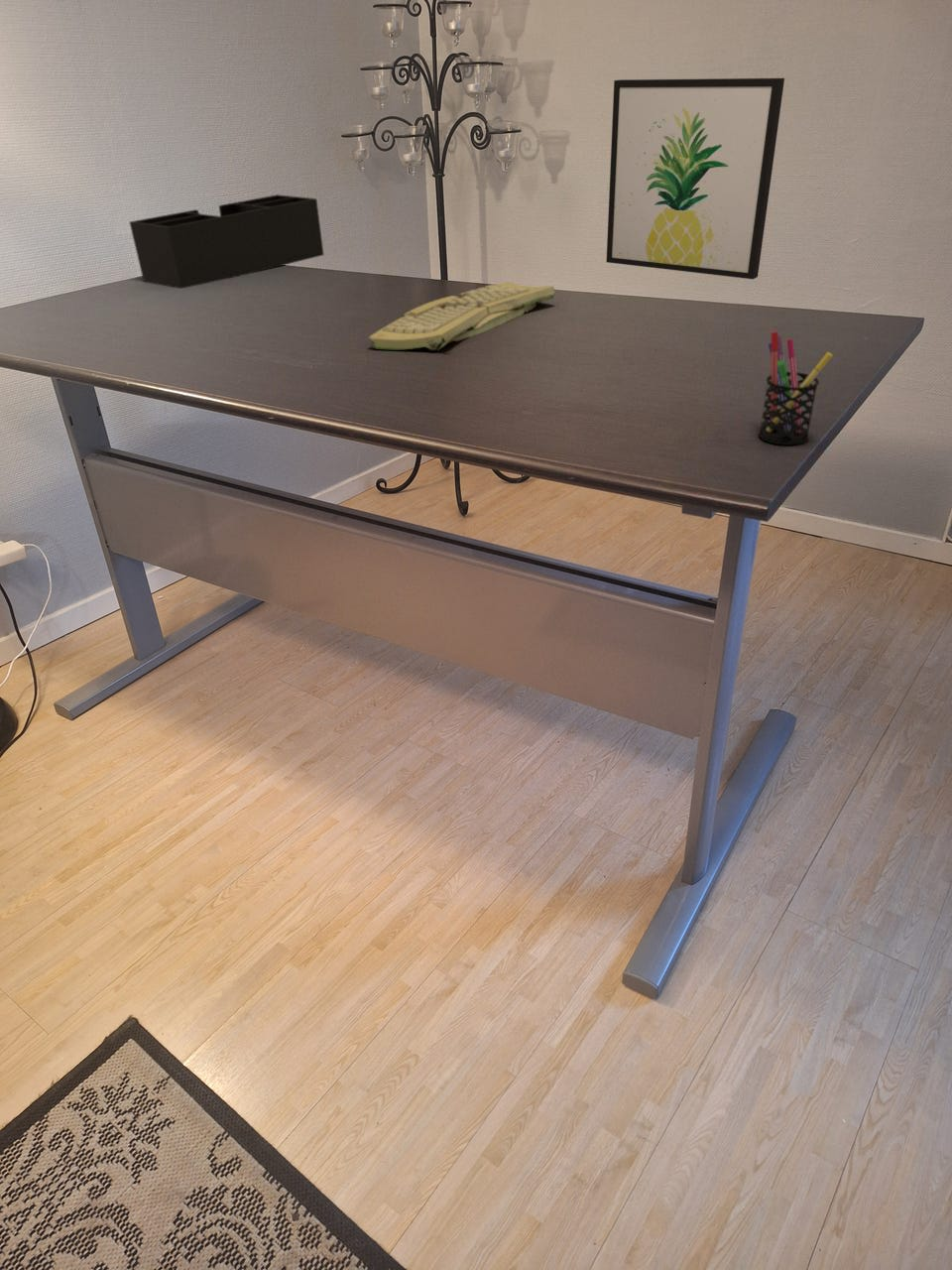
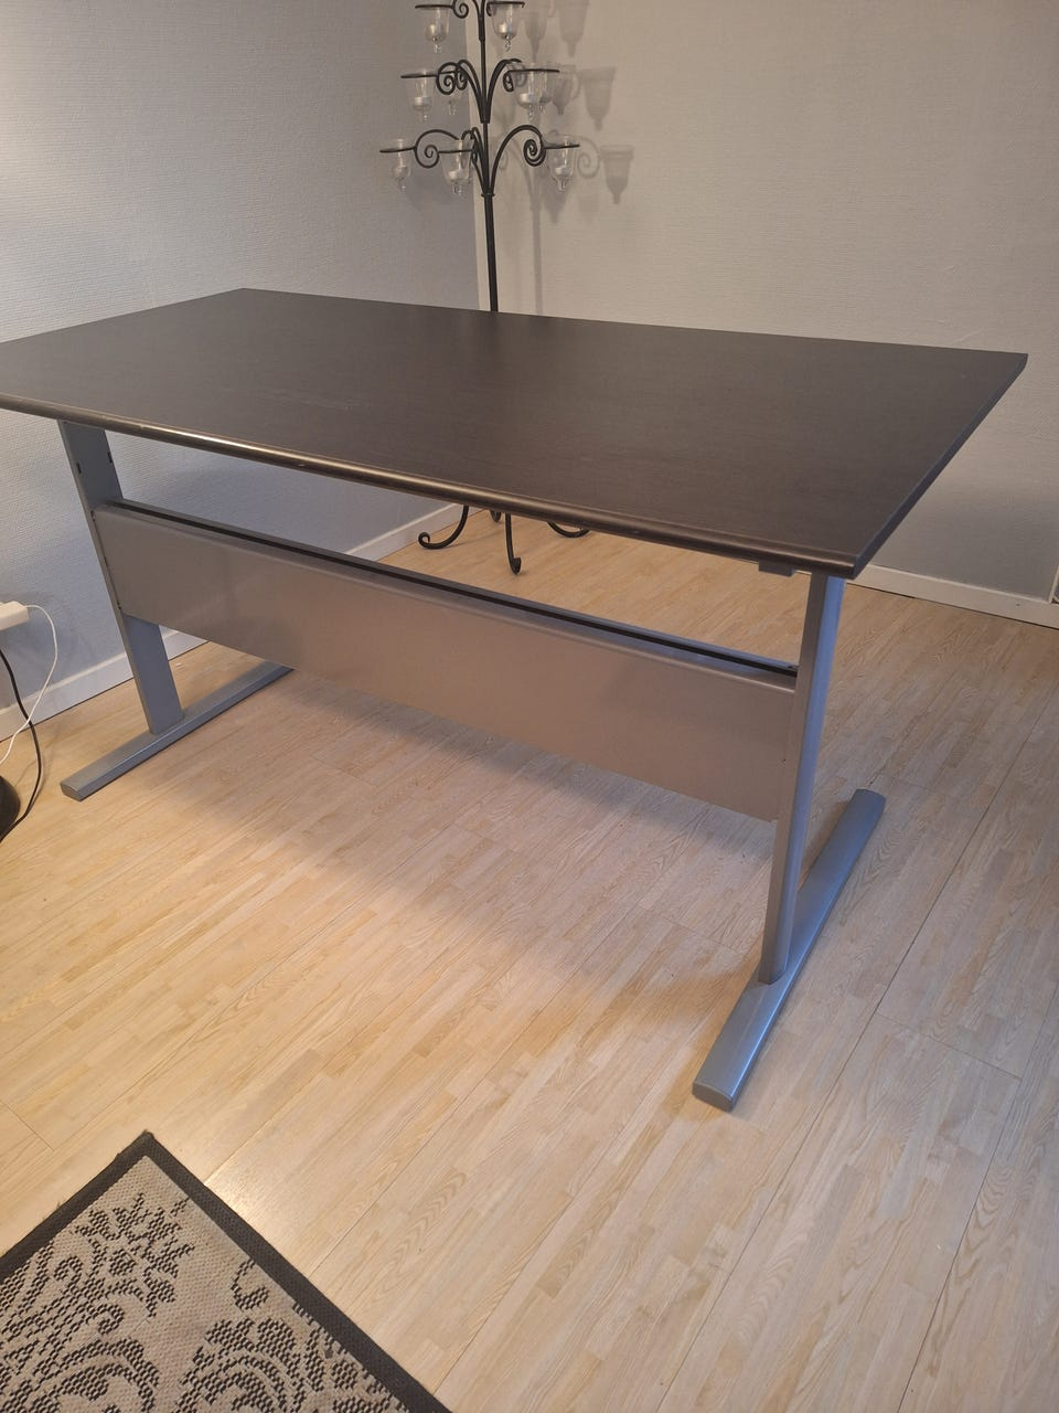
- wall art (686, 179)
- pen holder (785, 388)
- computer keyboard (462, 313)
- desk organizer (232, 239)
